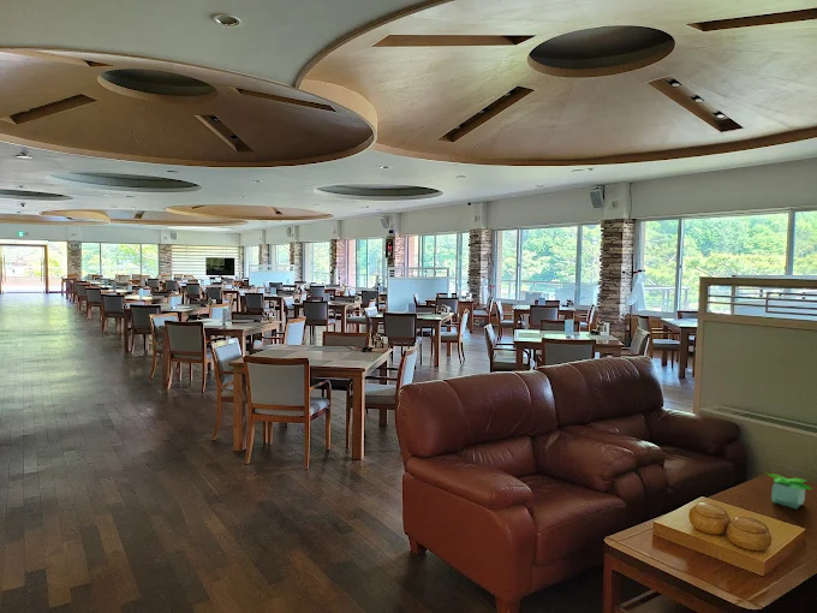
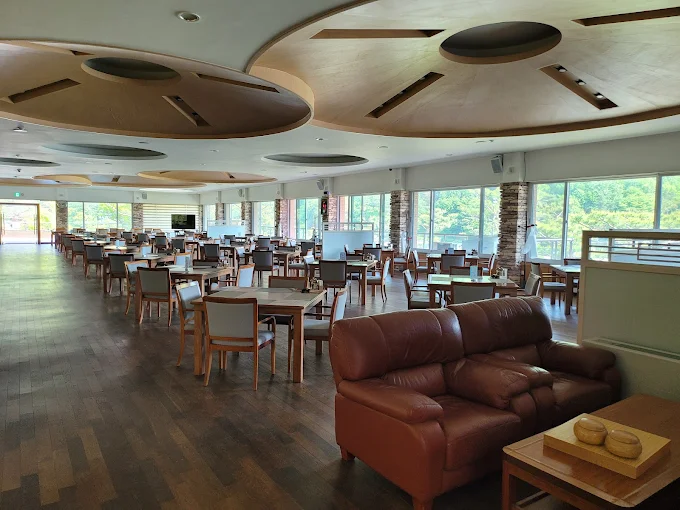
- potted plant (788, 489)
